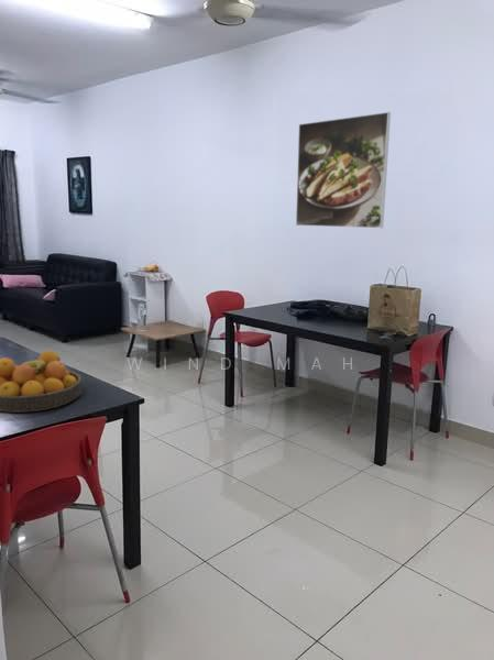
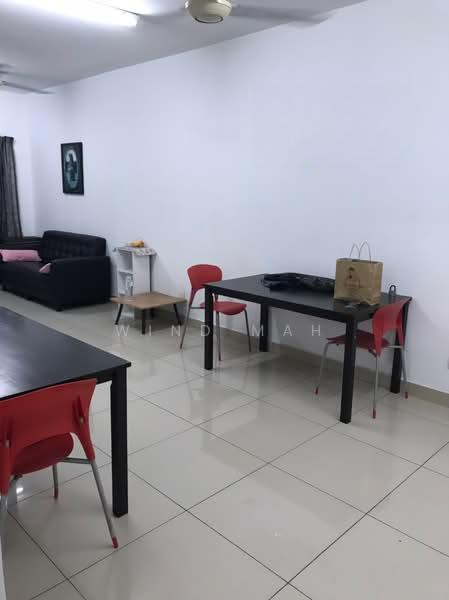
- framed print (339, 174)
- fruit bowl (32, 376)
